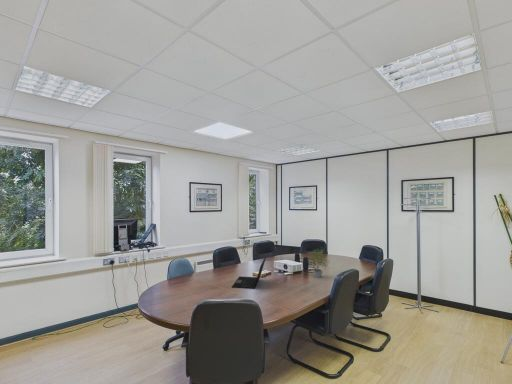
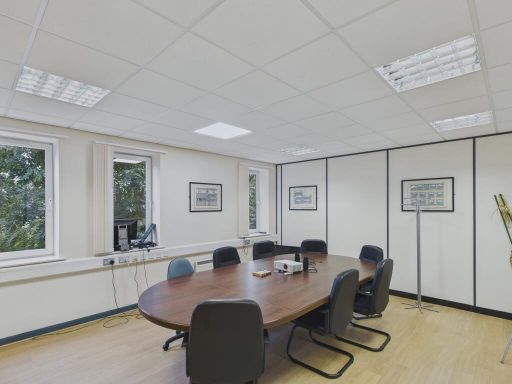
- potted plant (318, 261)
- laptop (249, 277)
